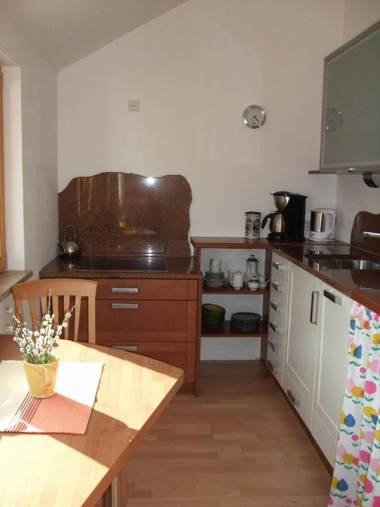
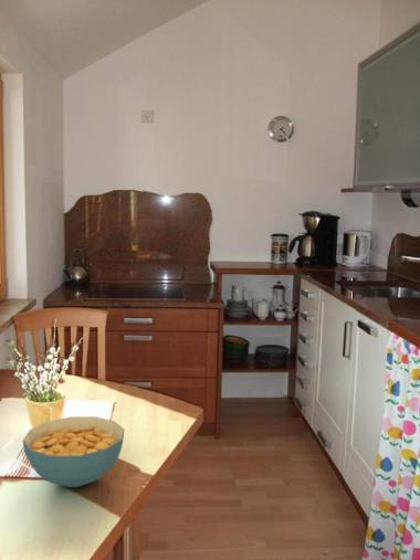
+ cereal bowl (75, 457)
